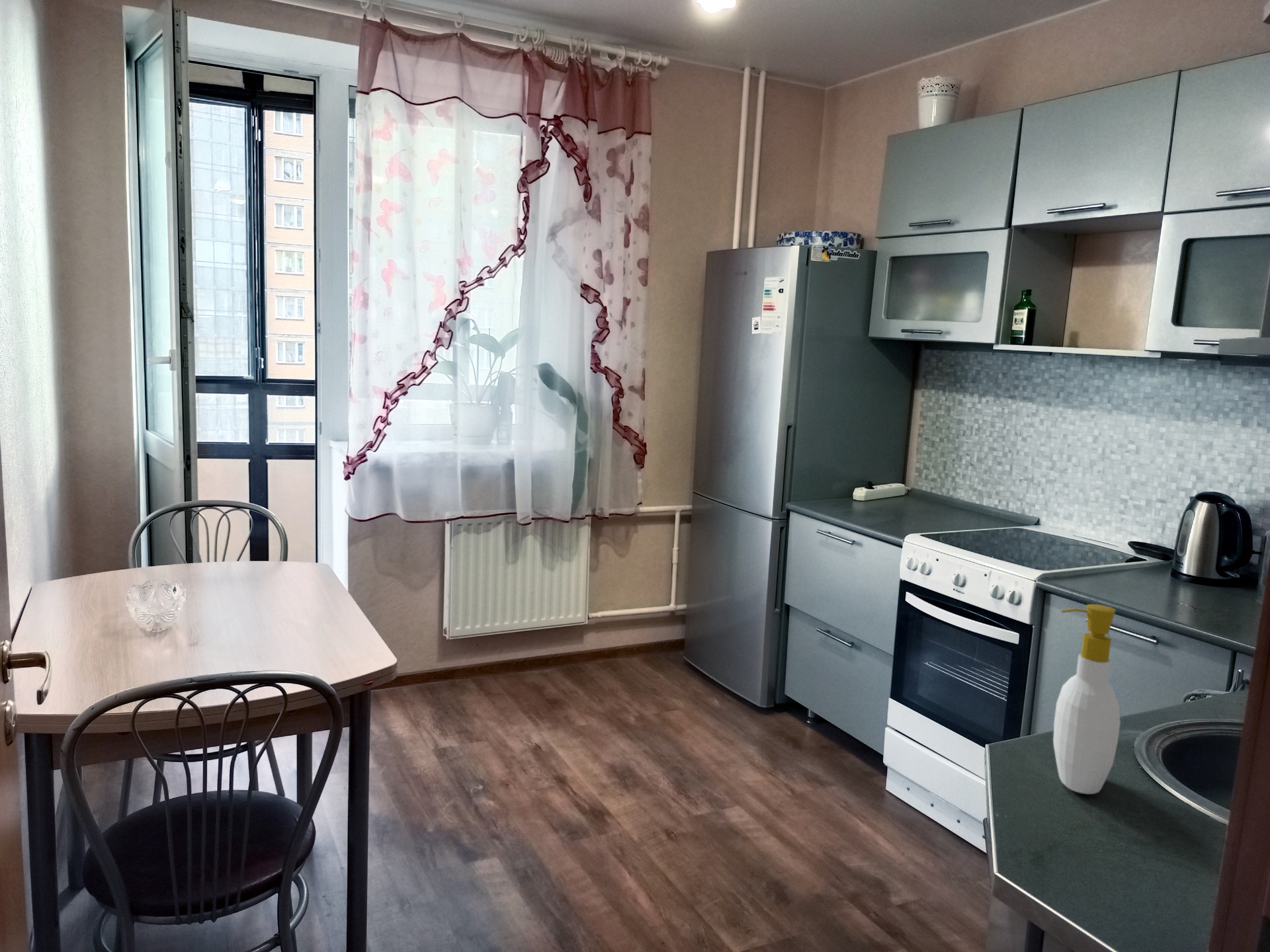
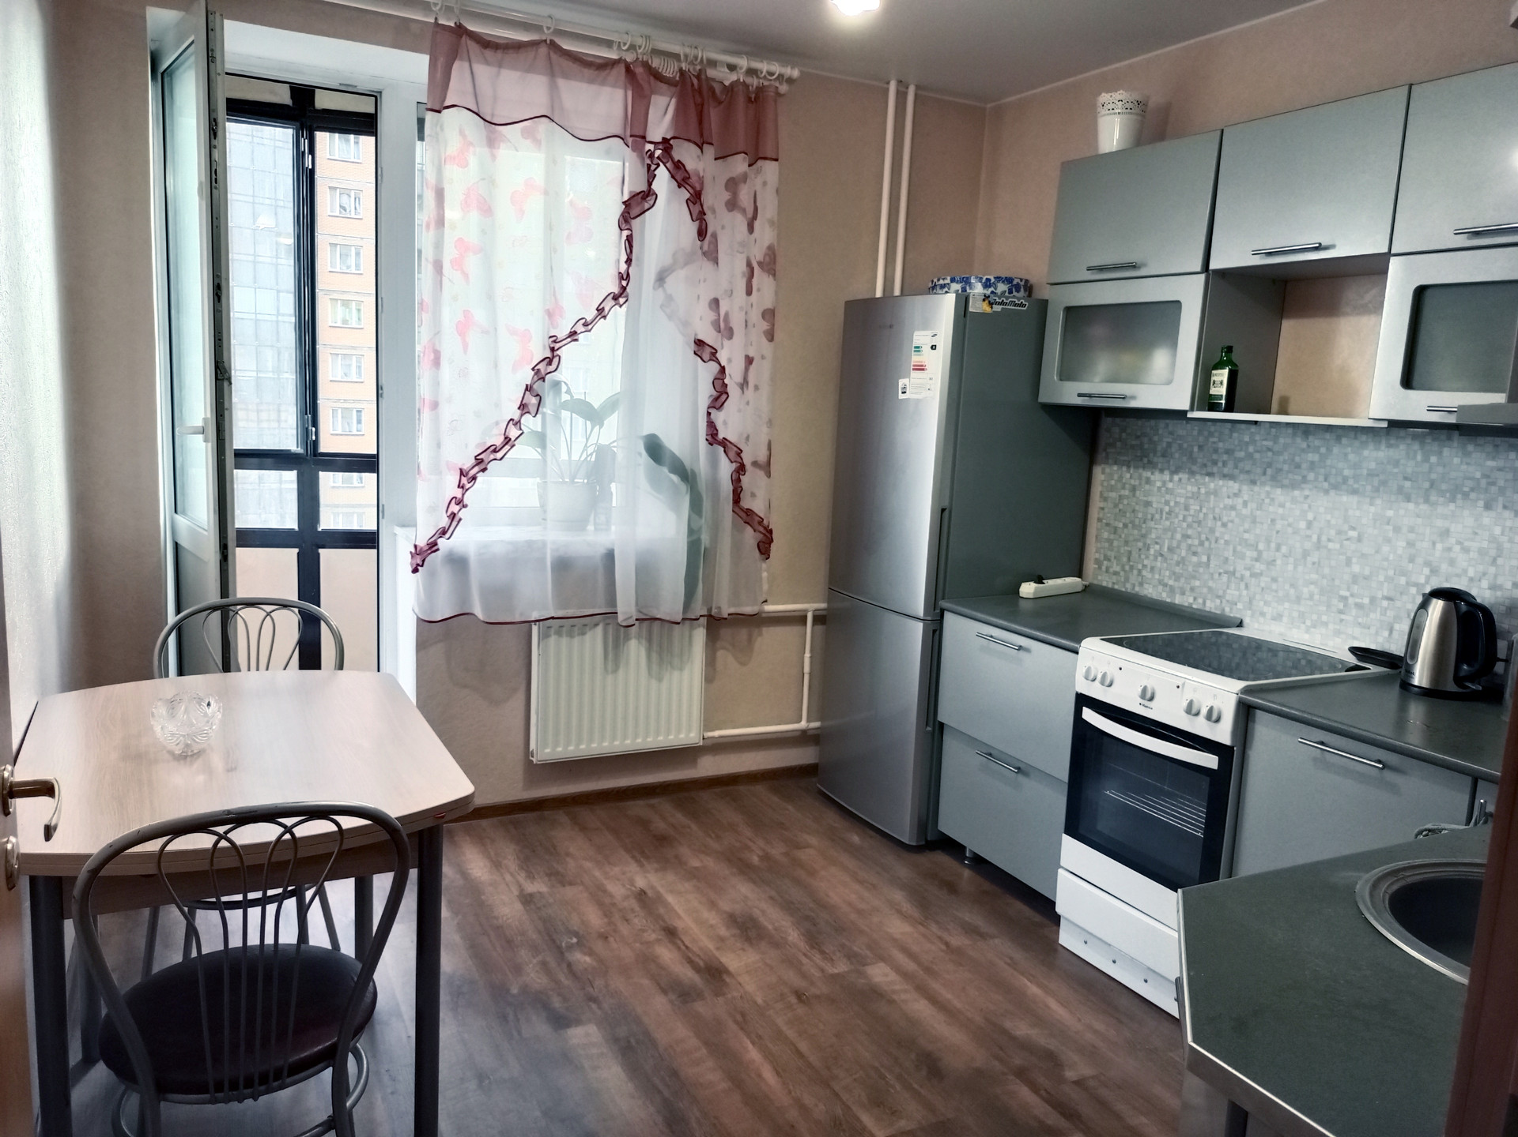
- soap bottle (1086, 695)
